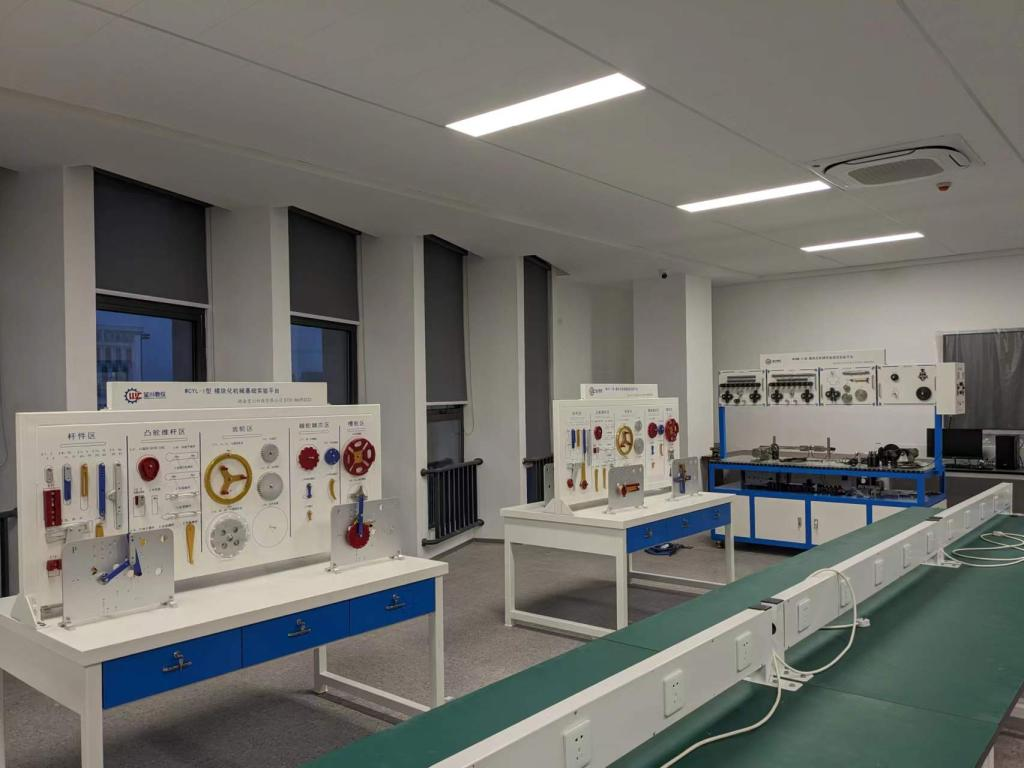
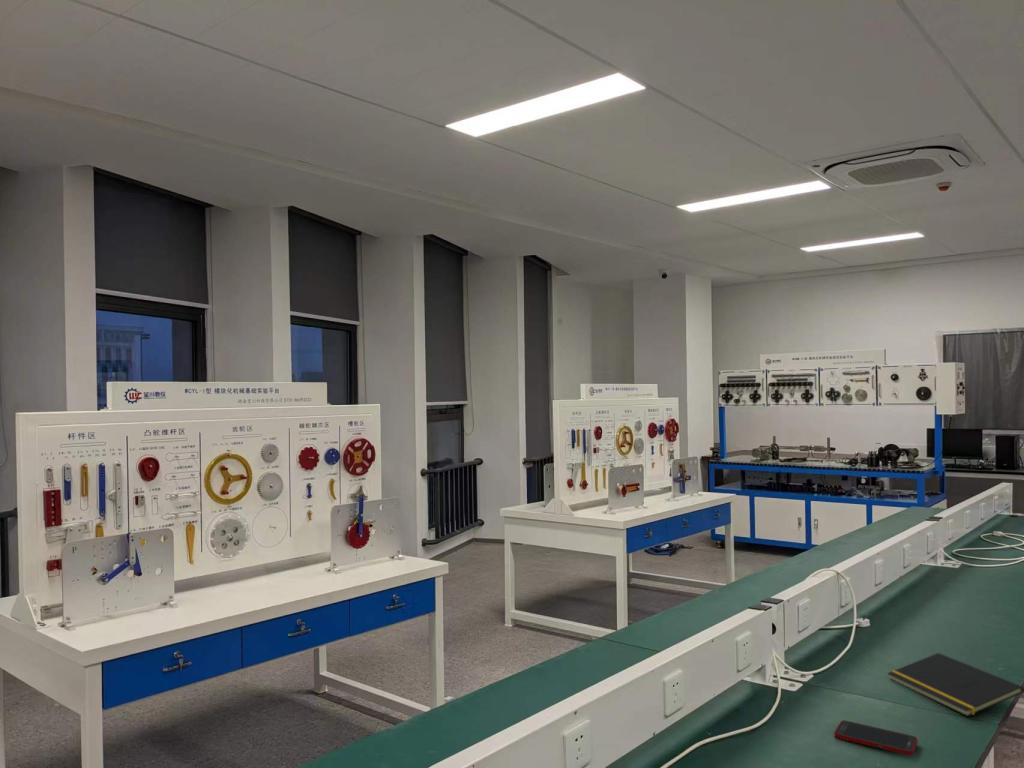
+ notepad (952, 682)
+ cell phone (875, 737)
